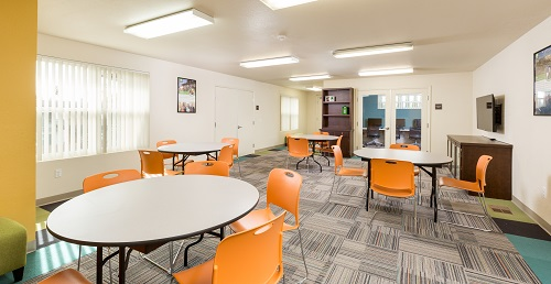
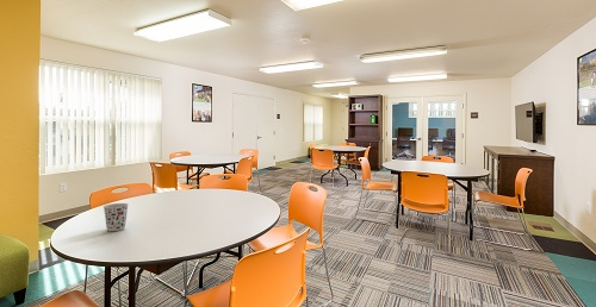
+ cup (116, 217)
